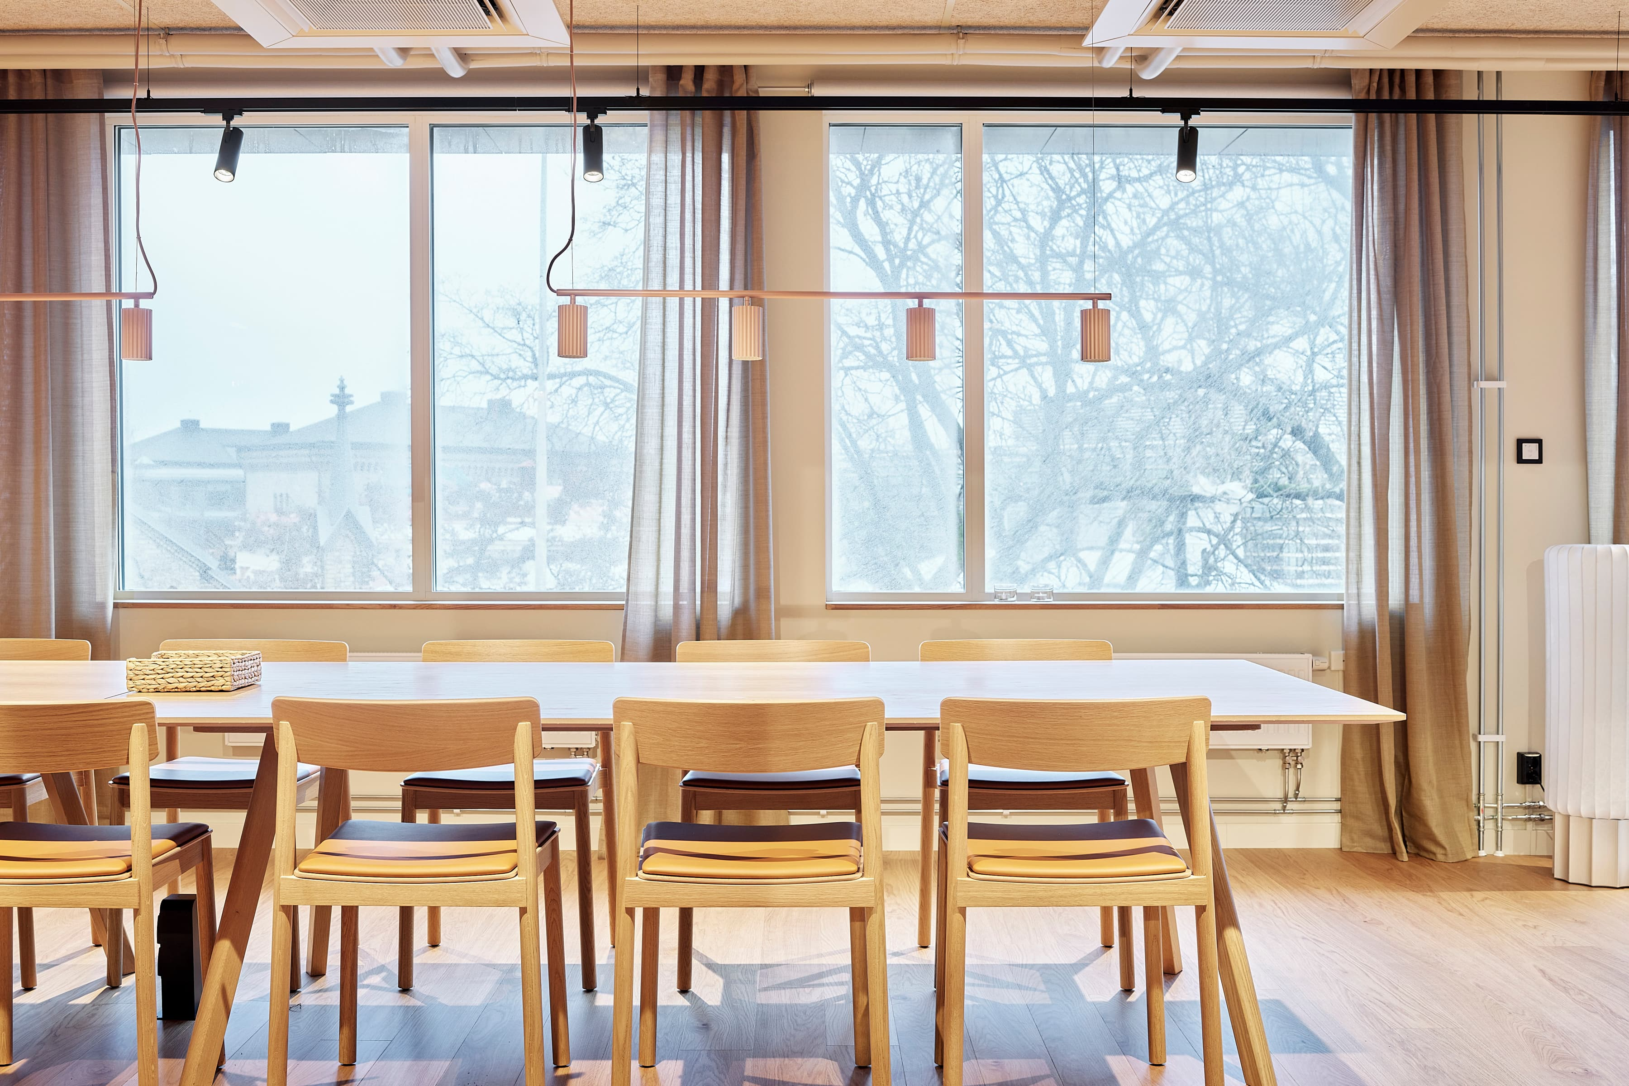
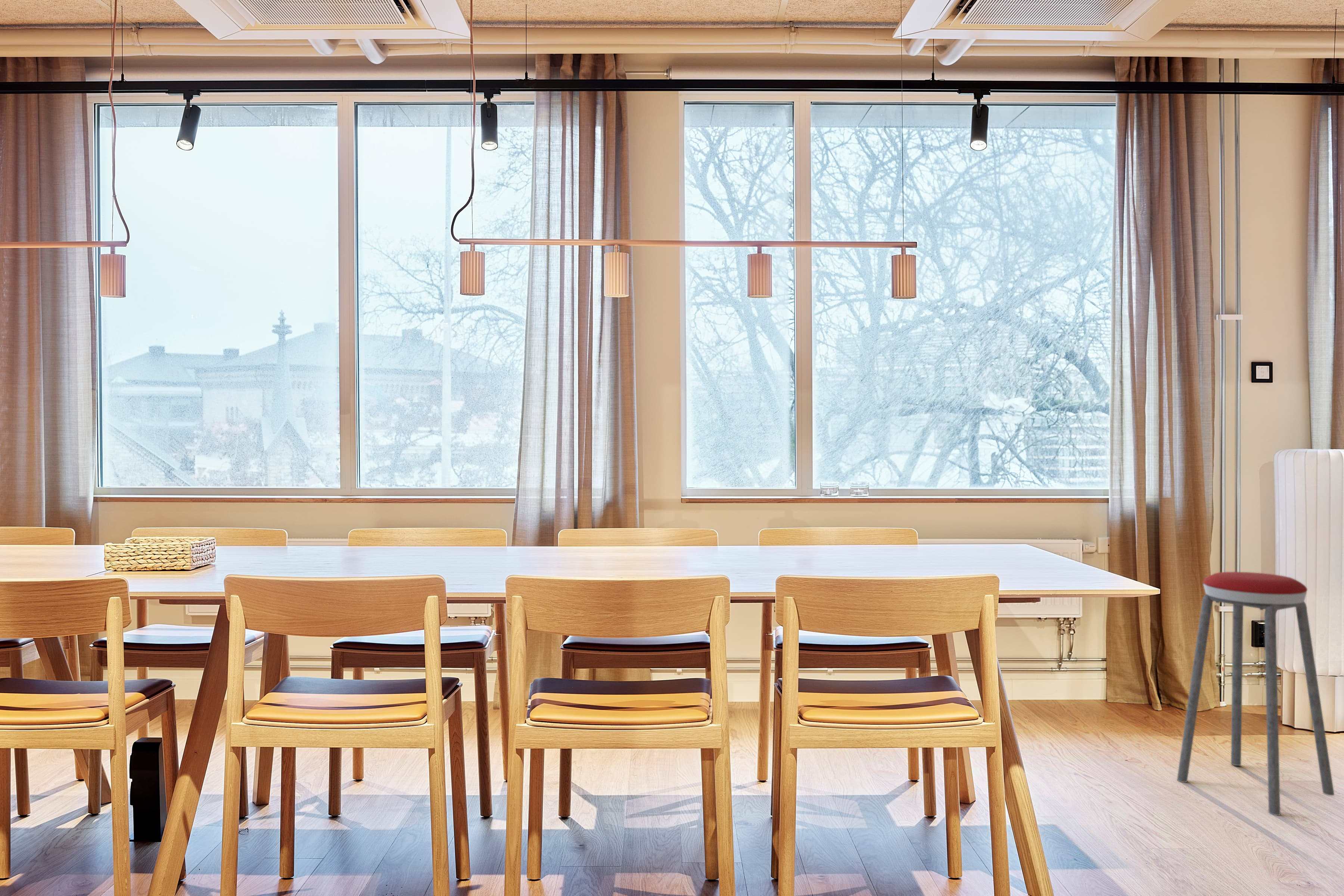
+ music stool (1242, 678)
